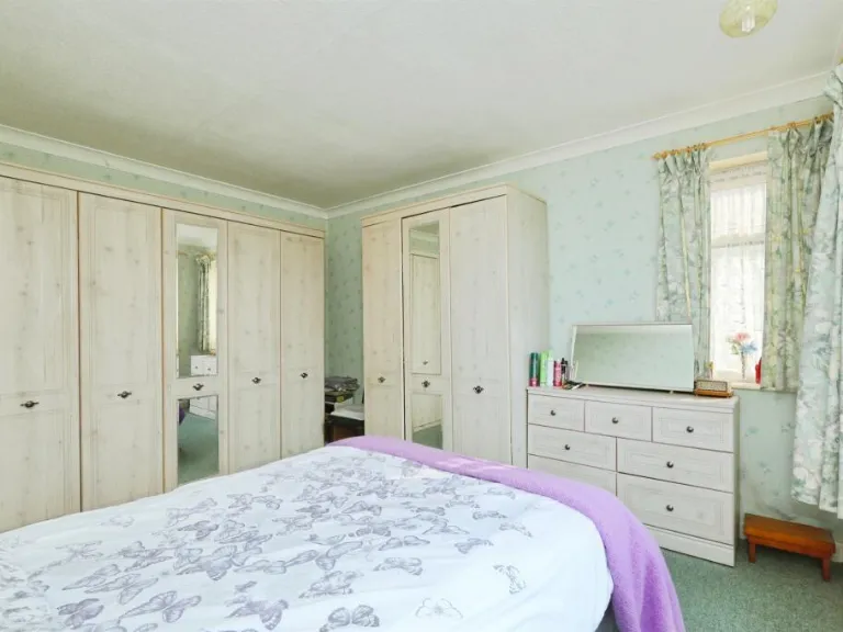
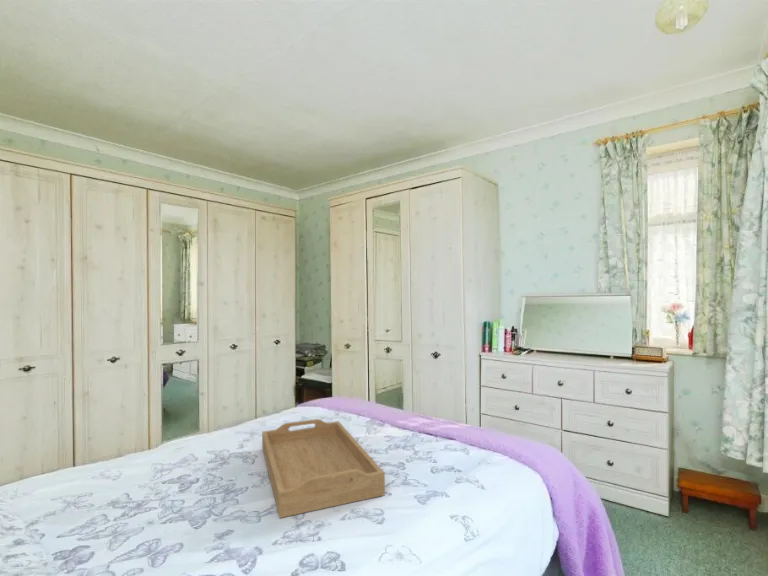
+ serving tray (315, 456)
